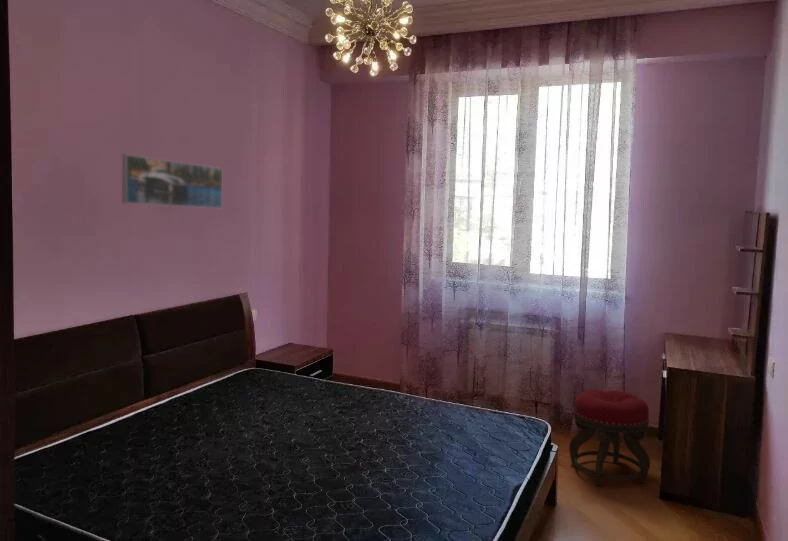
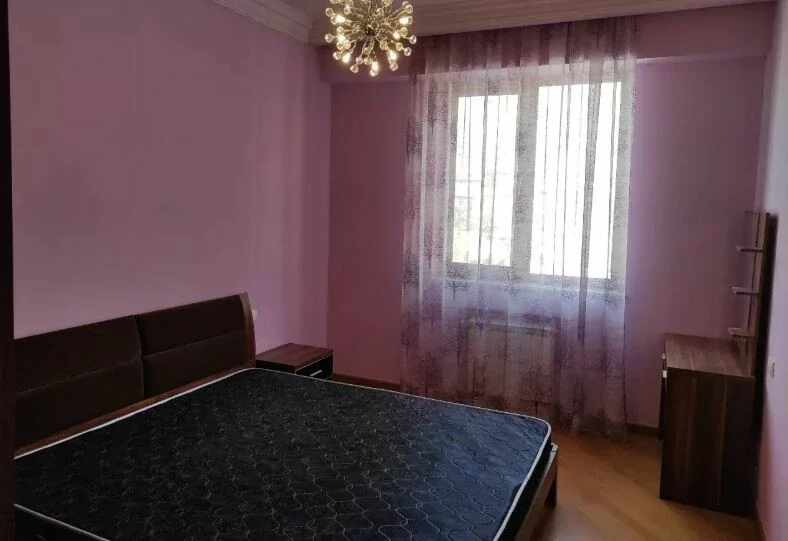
- stool (609, 434)
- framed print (177, 184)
